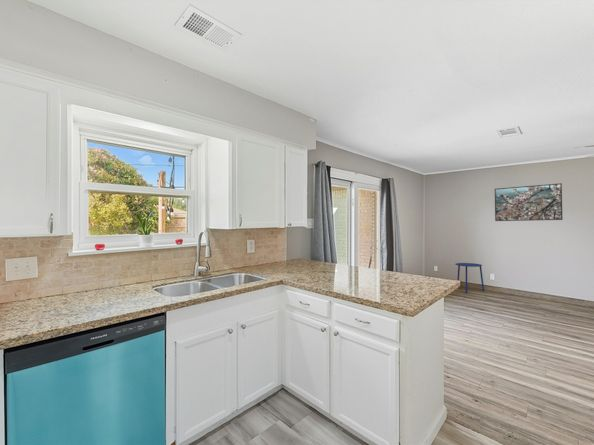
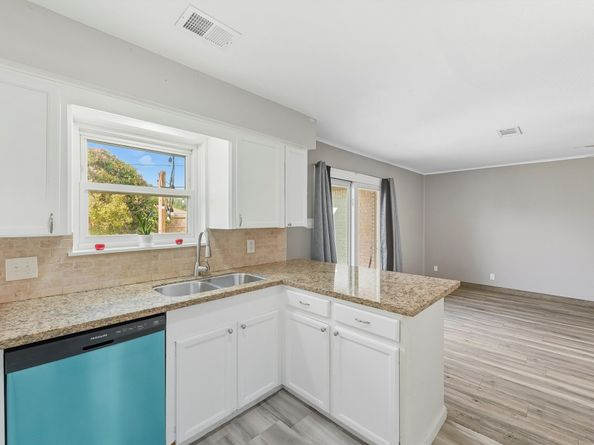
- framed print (526, 203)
- side table (466, 277)
